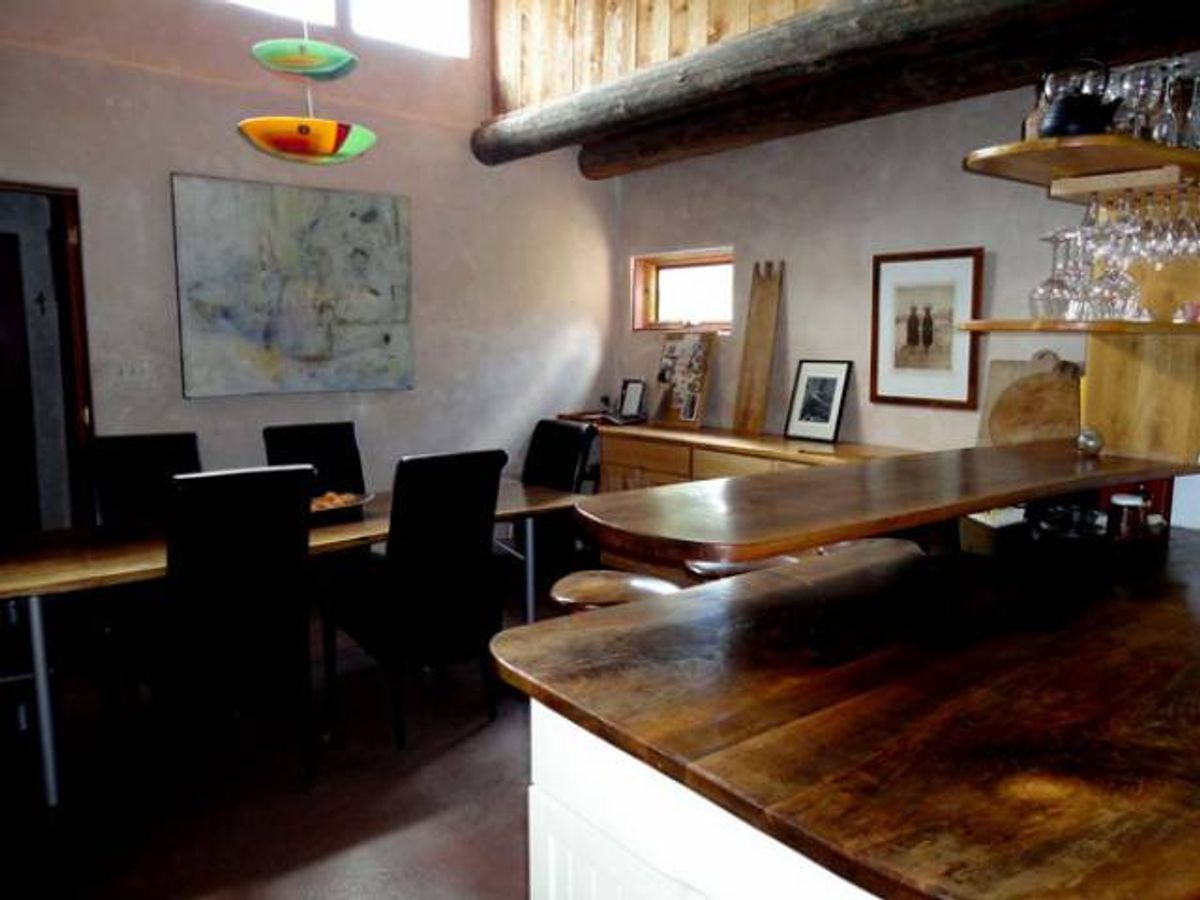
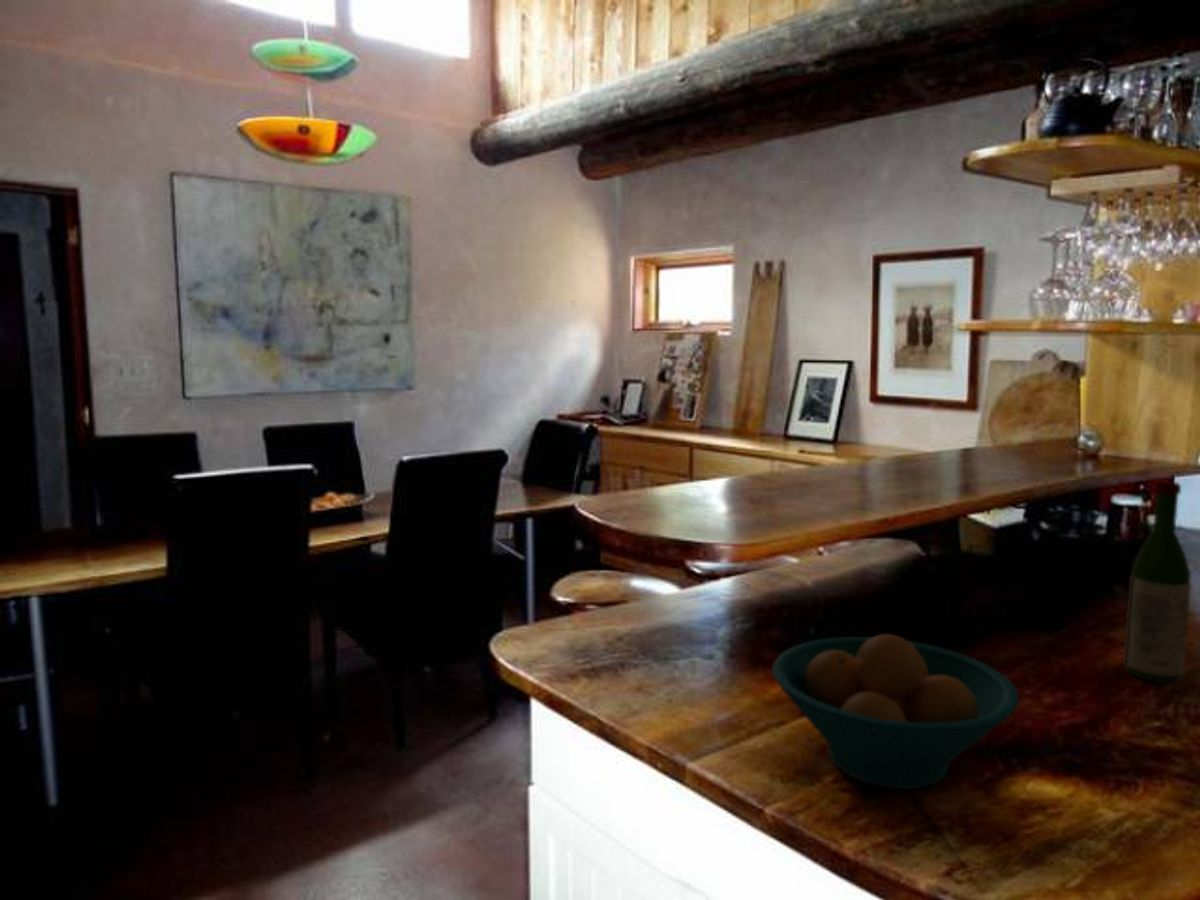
+ fruit bowl (889, 700)
+ wine bottle (1160, 579)
